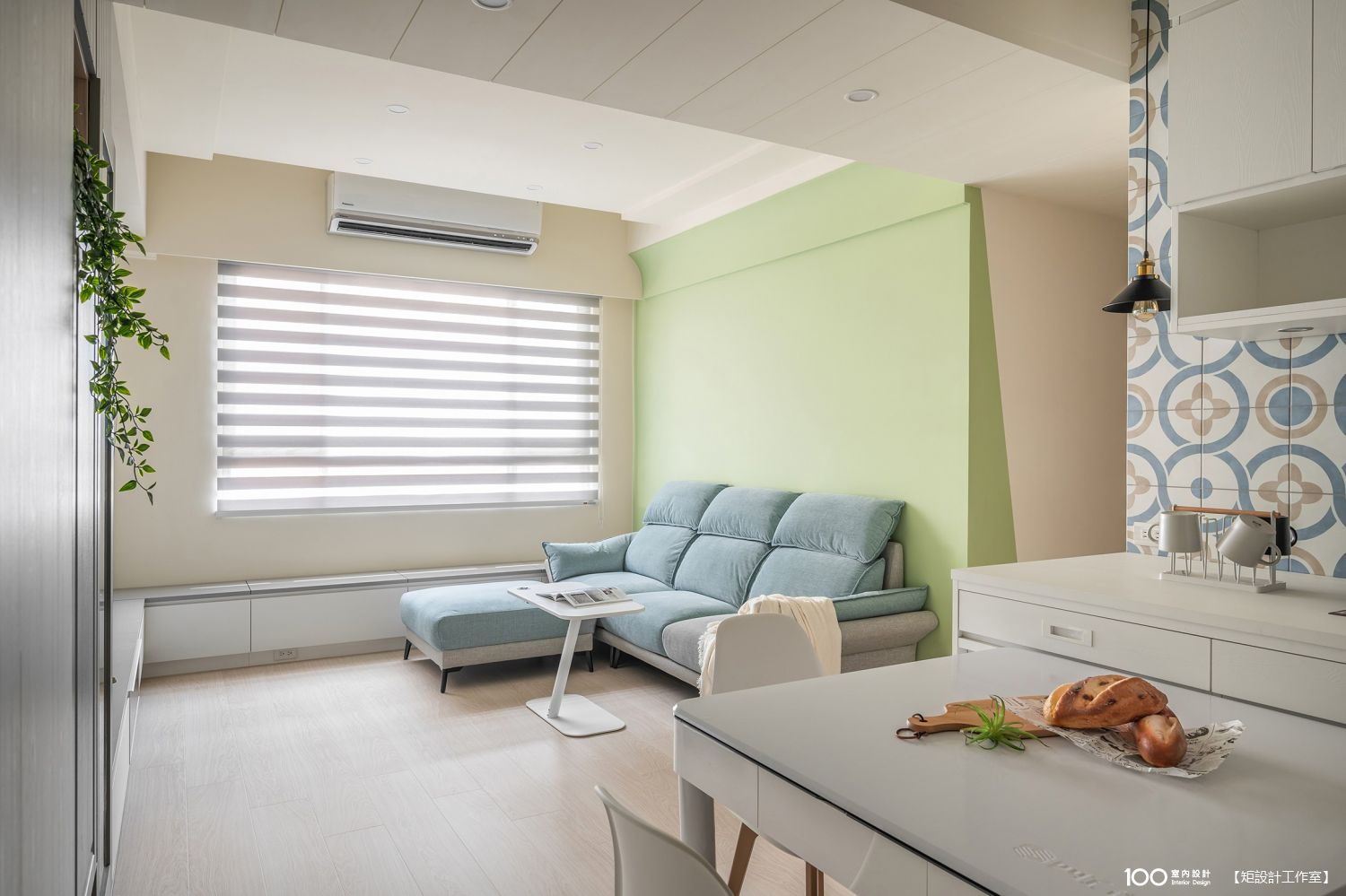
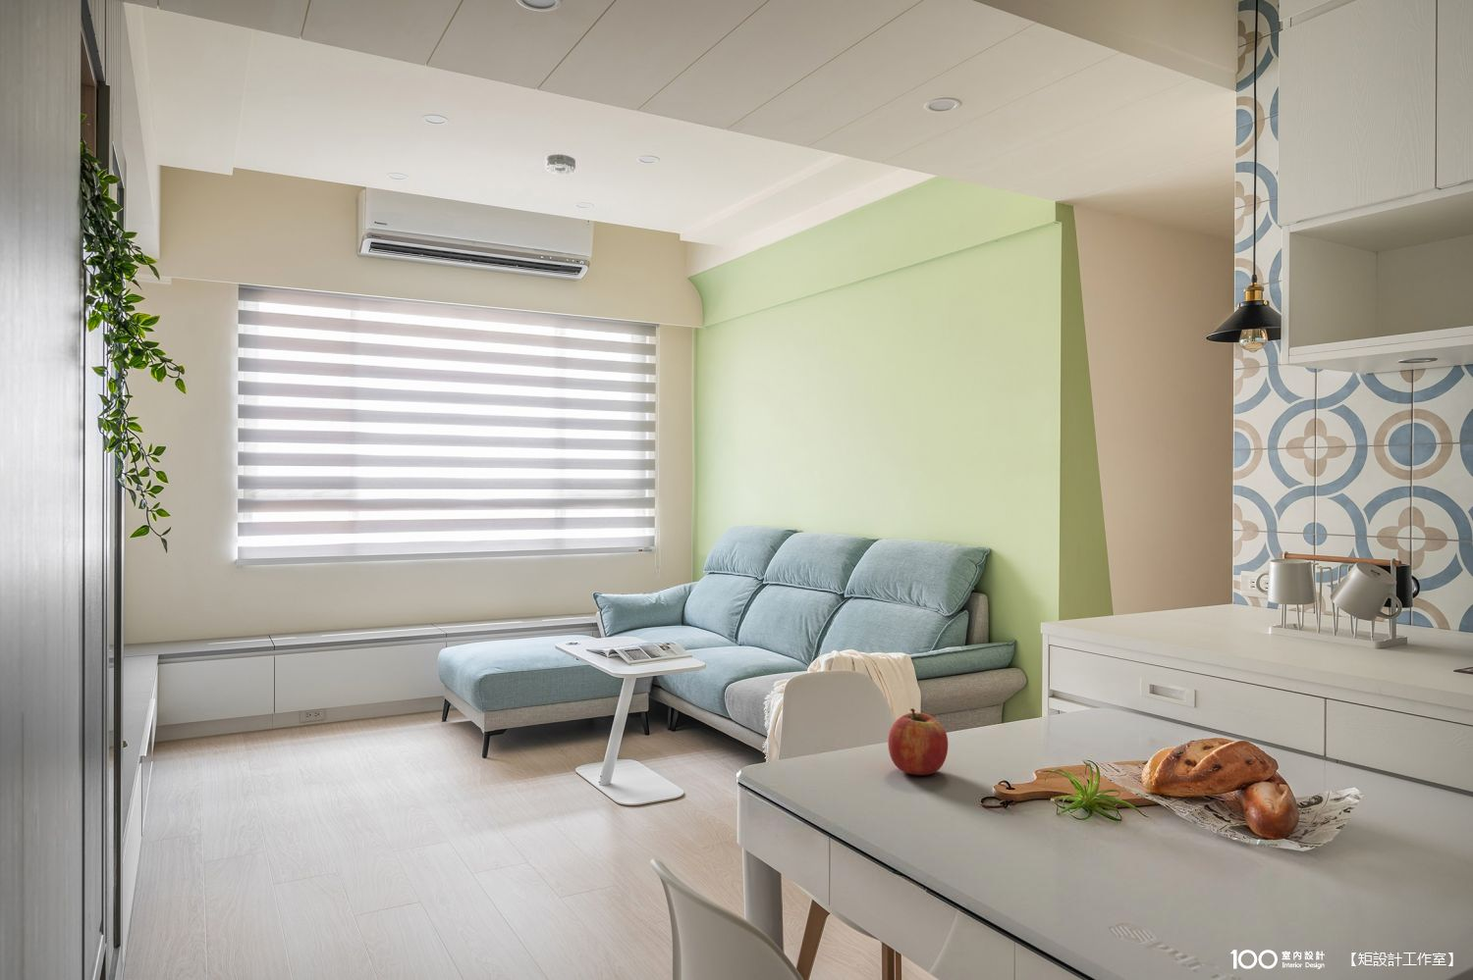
+ apple (917, 739)
+ smoke detector (559, 164)
